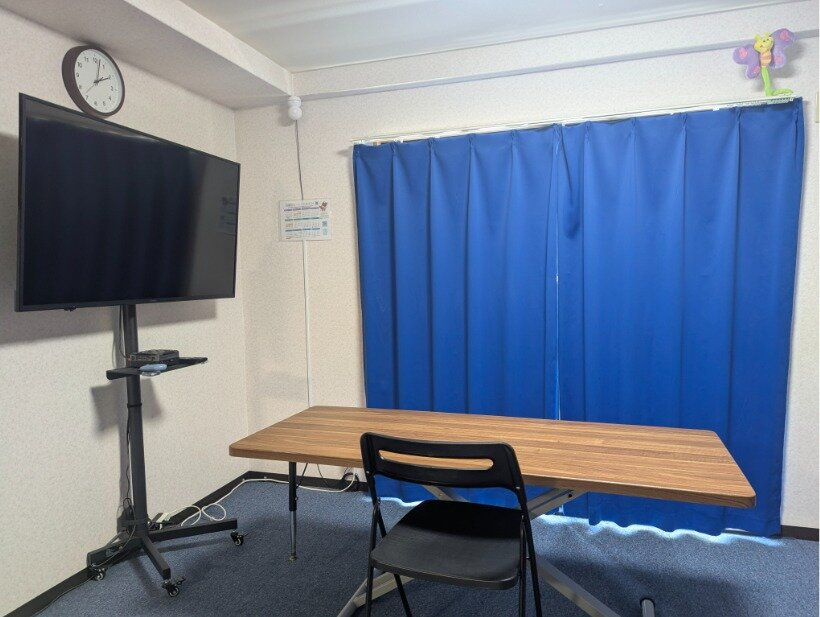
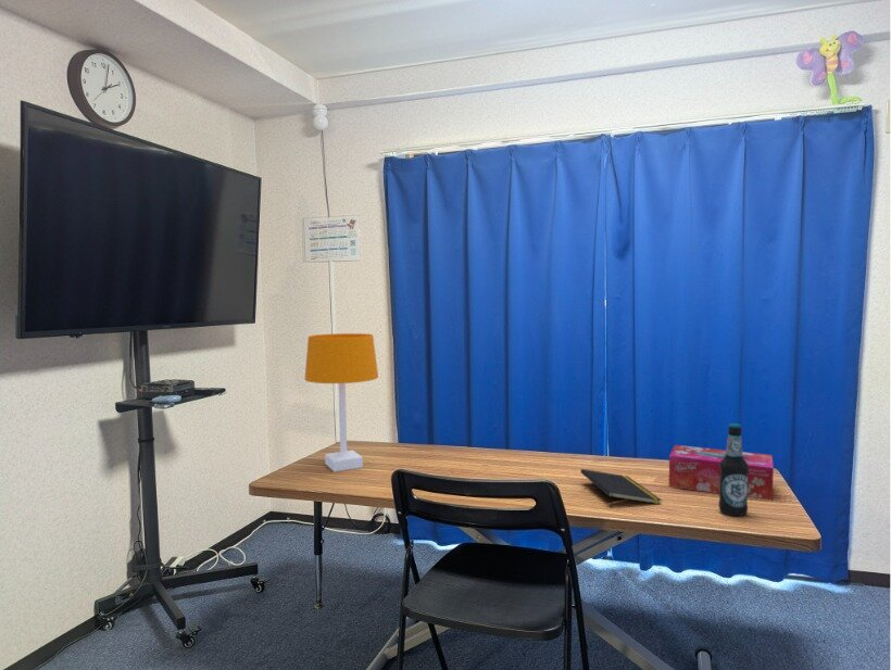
+ desk lamp (342, 401)
+ tissue box (719, 470)
+ bottle (733, 468)
+ notepad (618, 485)
